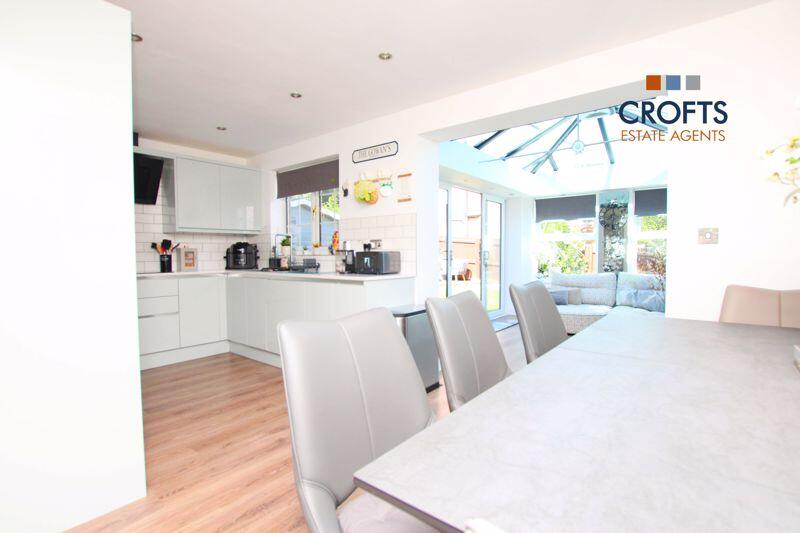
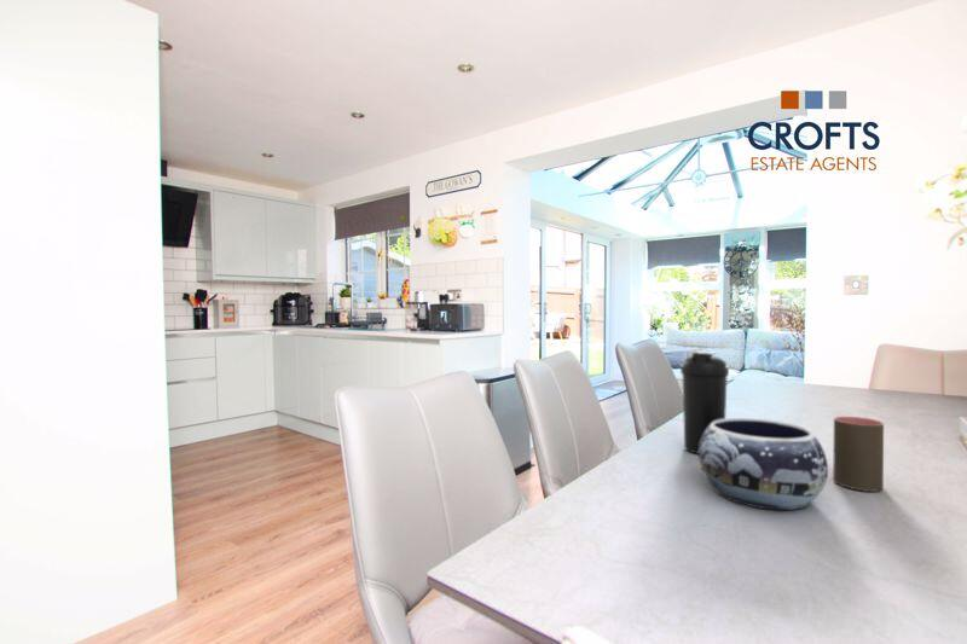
+ cup (857, 452)
+ decorative bowl (759, 460)
+ water bottle (703, 400)
